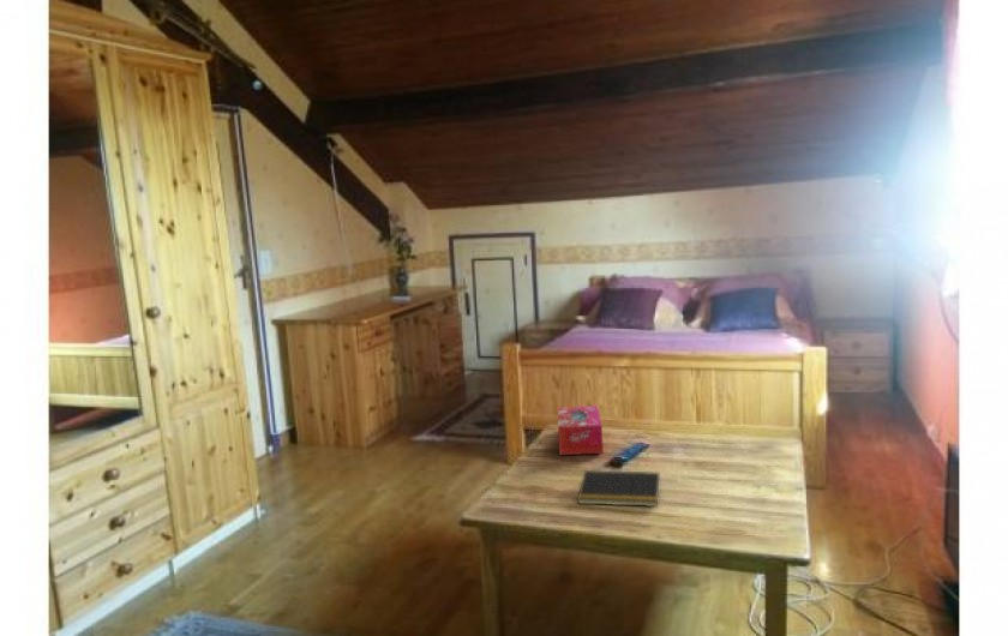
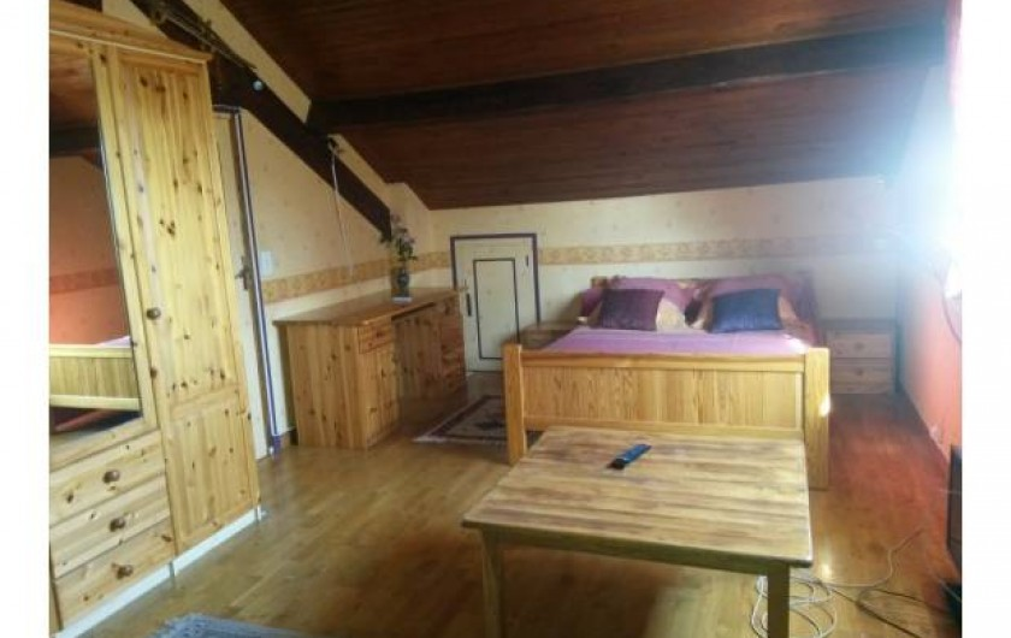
- notepad (619, 487)
- tissue box (578, 428)
